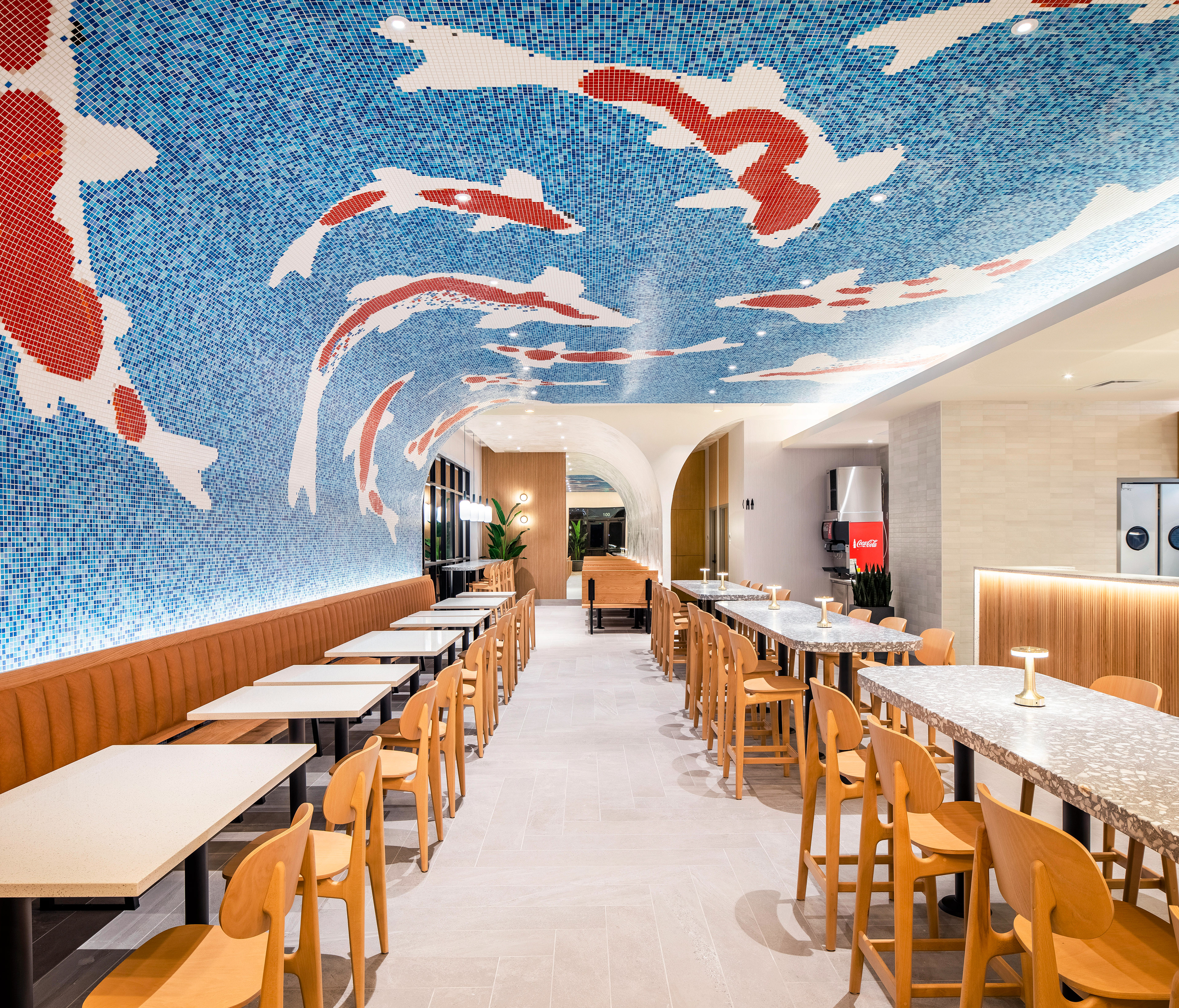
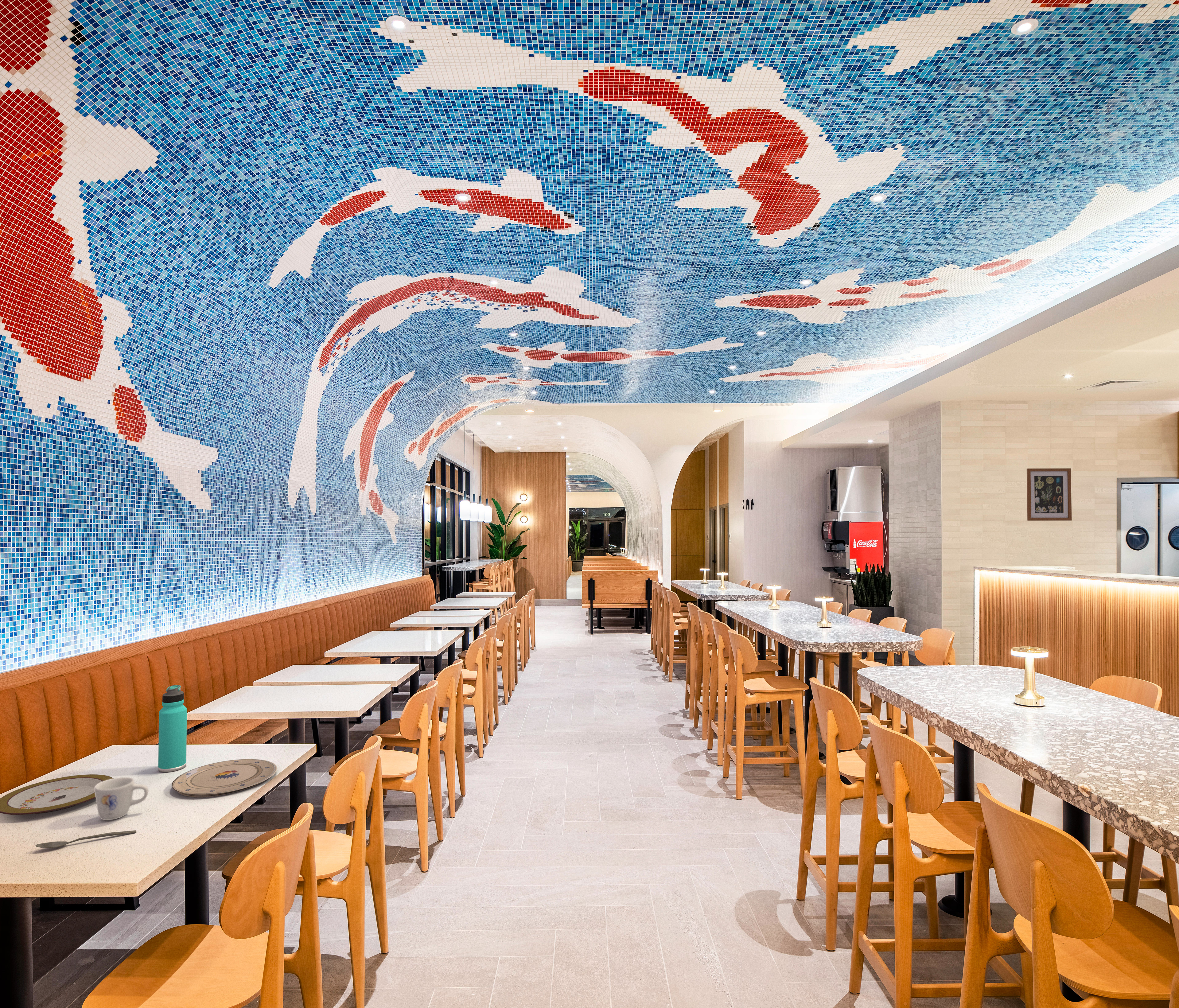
+ mug (122, 799)
+ wall art (1049, 494)
+ plate (226, 778)
+ thermos bottle (173, 727)
+ spoon (87, 838)
+ plate (57, 796)
